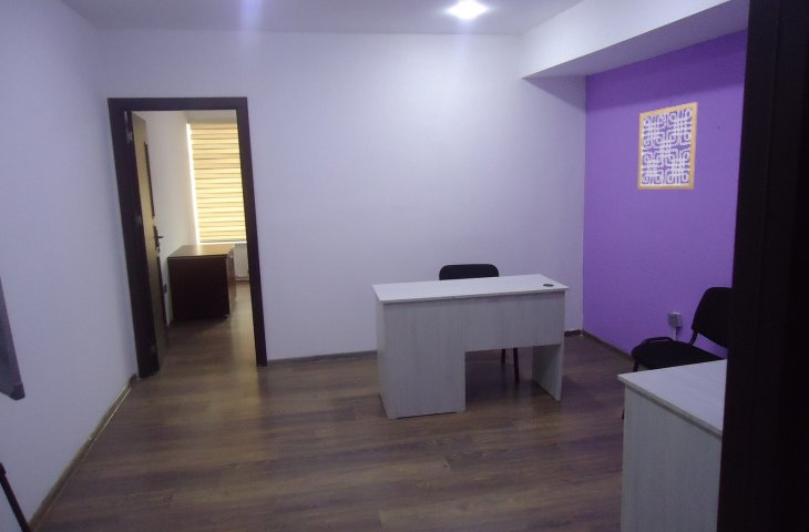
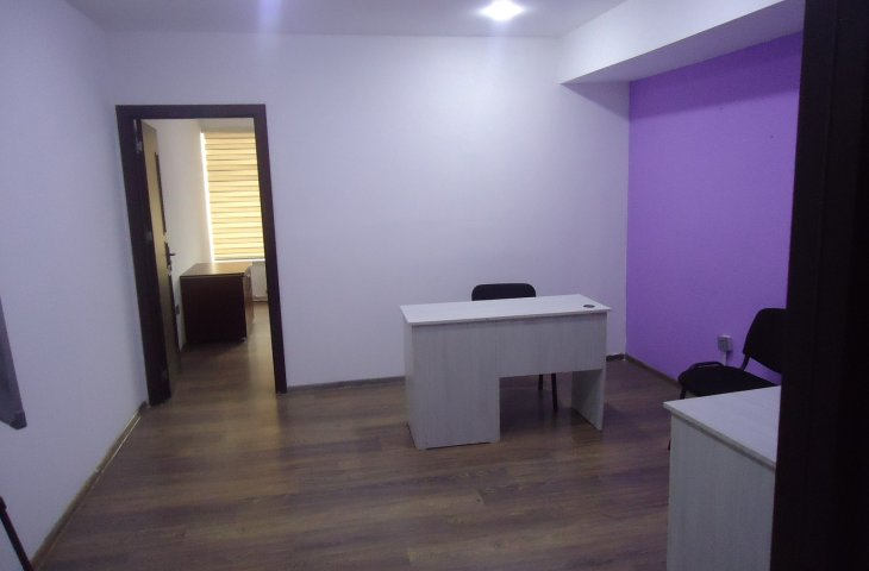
- wall art (665, 146)
